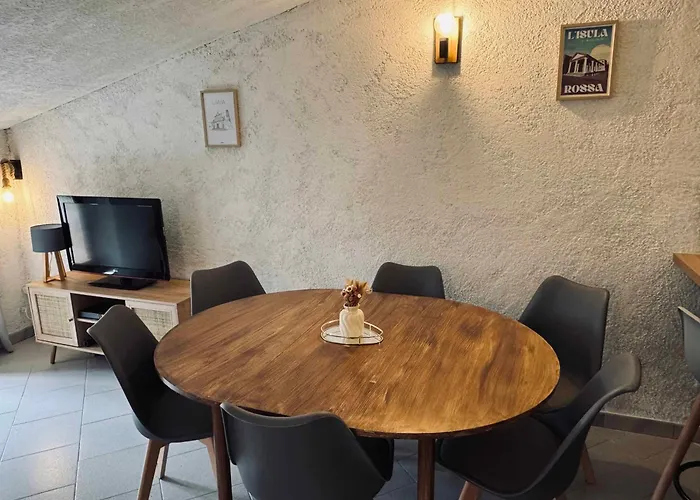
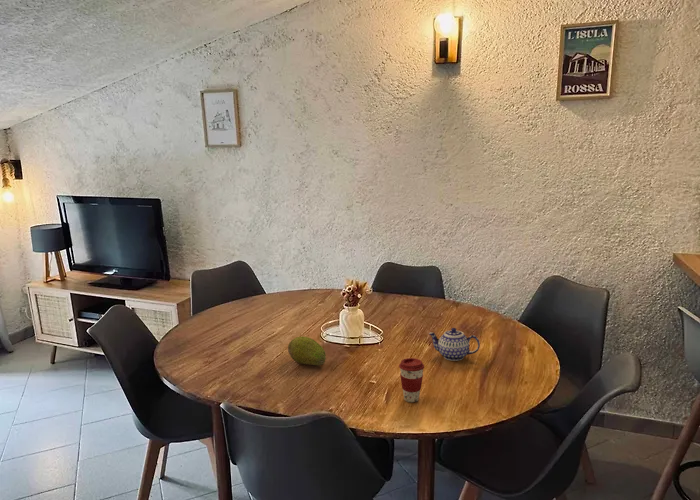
+ coffee cup (411, 380)
+ fruit (308, 350)
+ teapot (453, 342)
